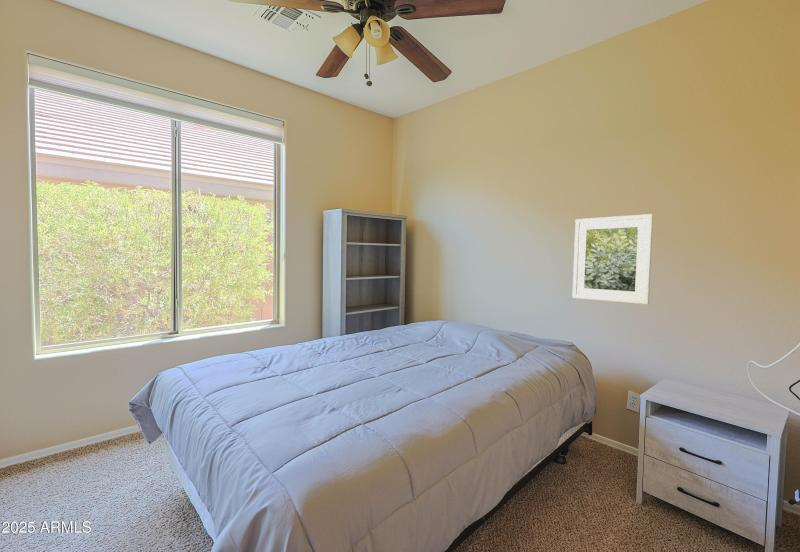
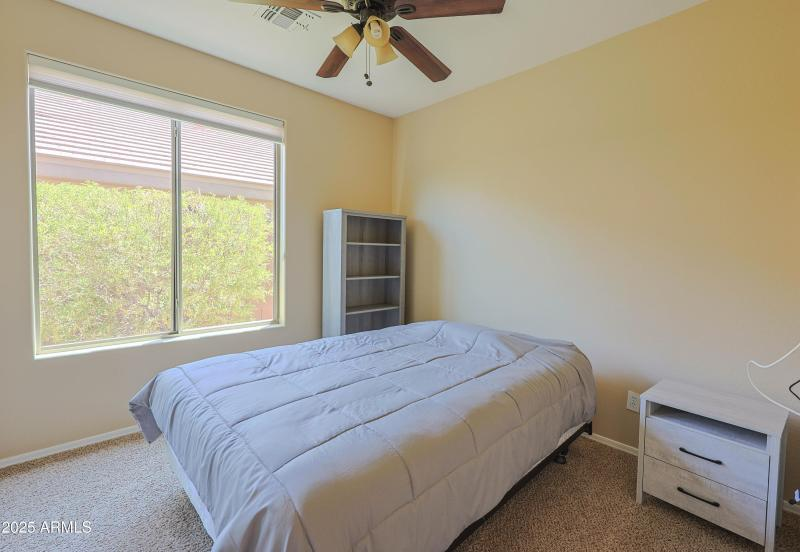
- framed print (609, 259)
